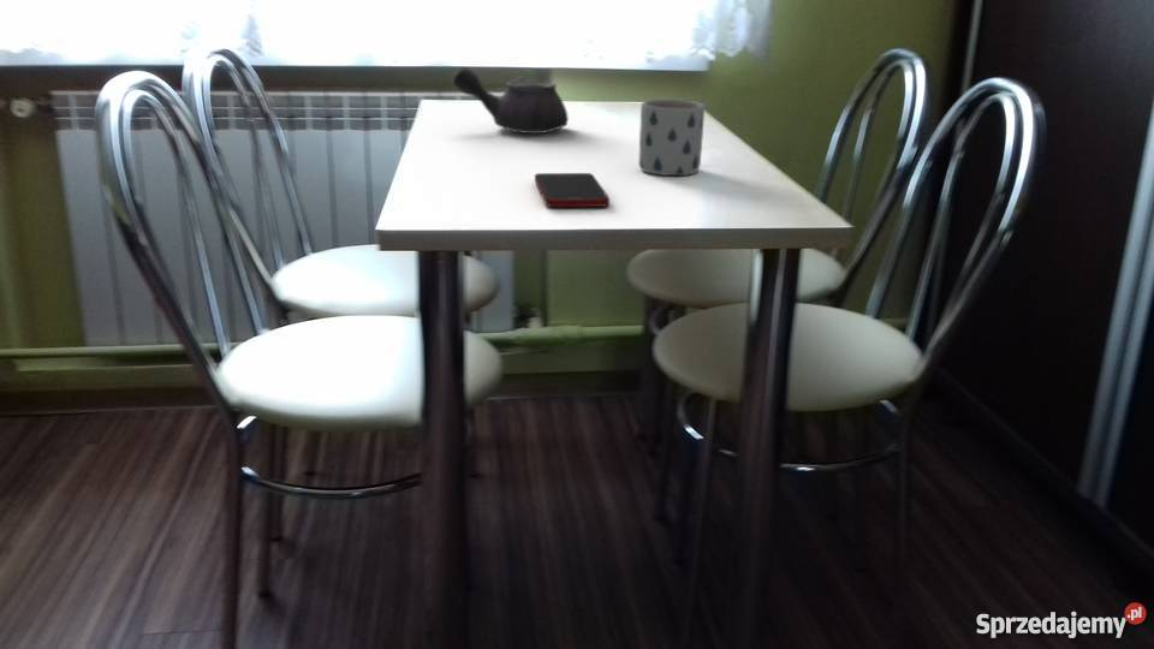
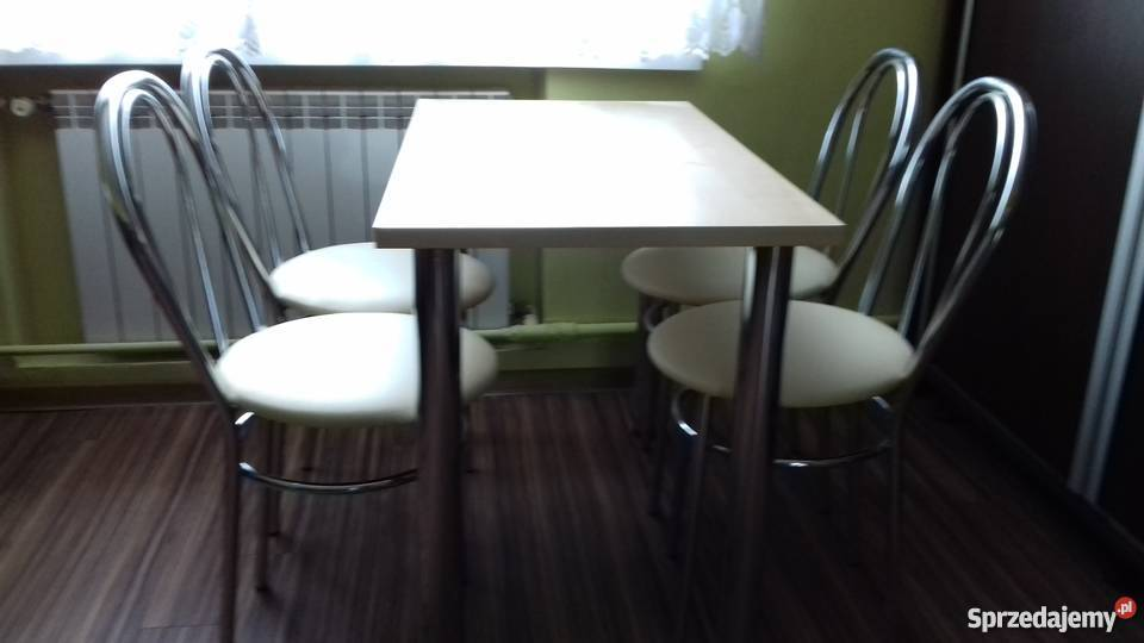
- cell phone (570, 189)
- mug (668, 135)
- teapot (510, 97)
